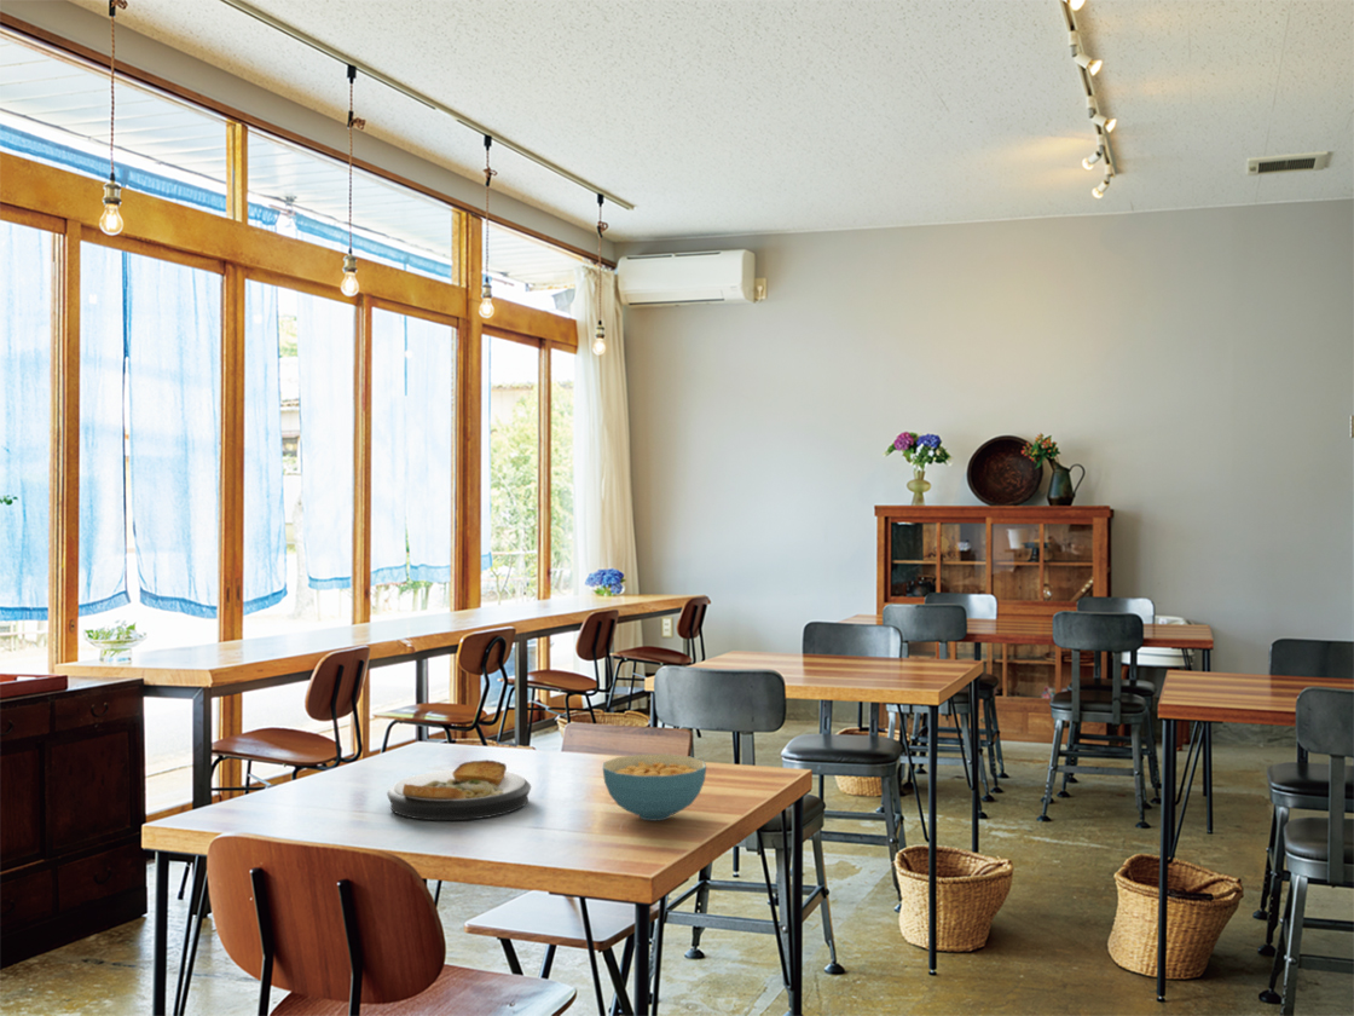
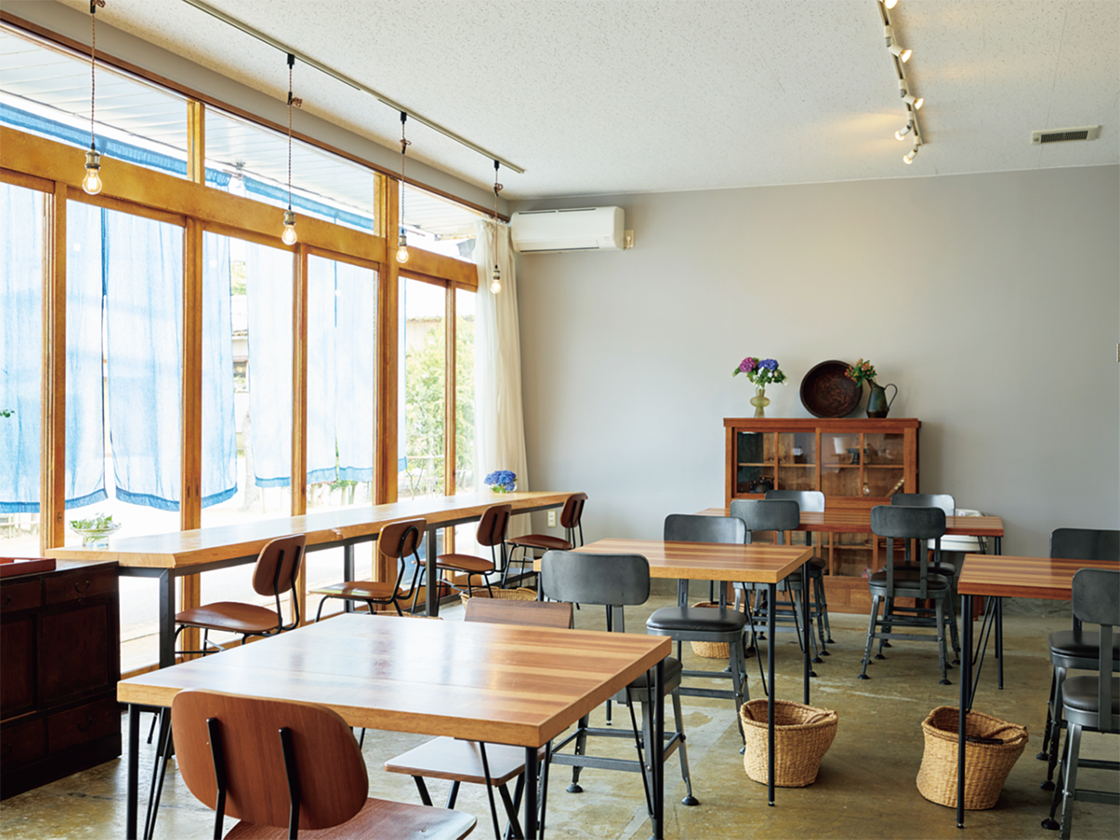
- cereal bowl (654, 790)
- plate (459, 787)
